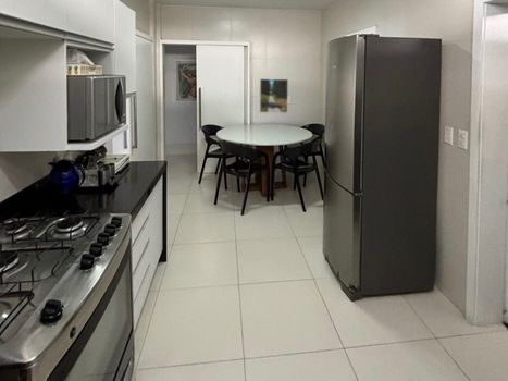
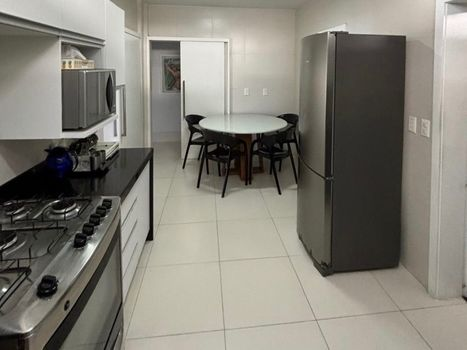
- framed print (273, 96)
